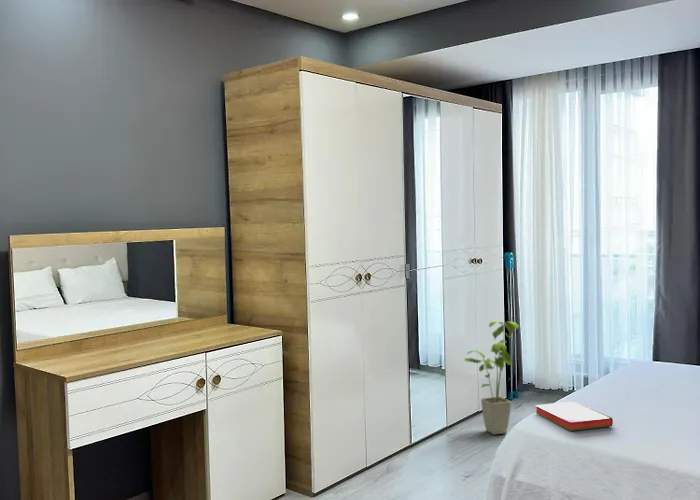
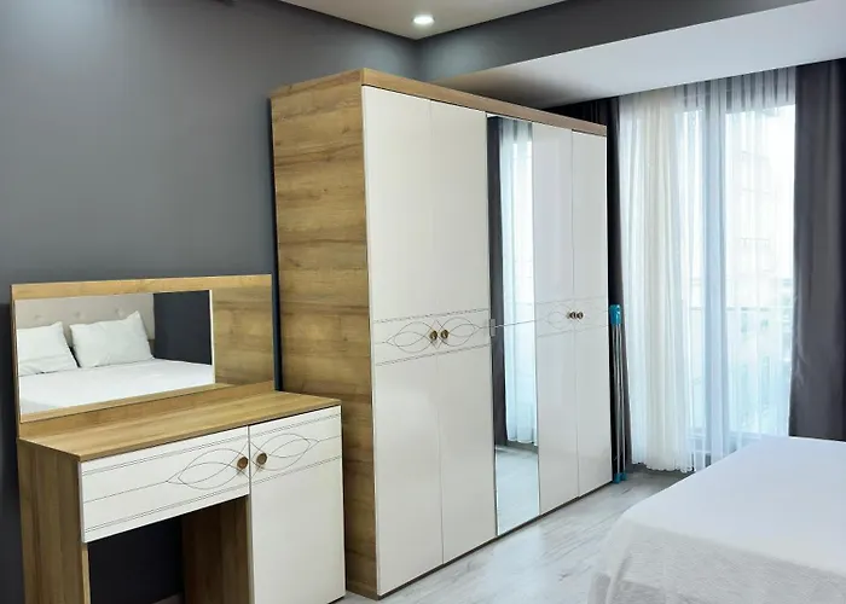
- hardback book (572, 415)
- house plant (497, 375)
